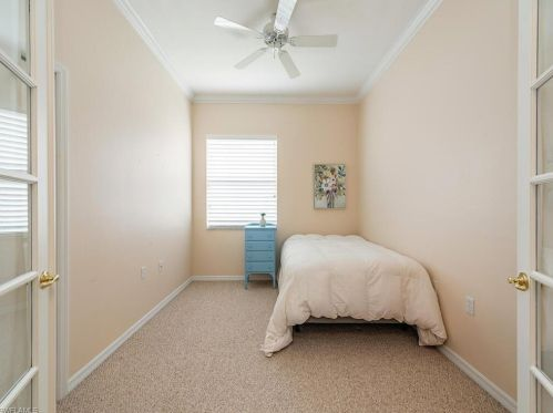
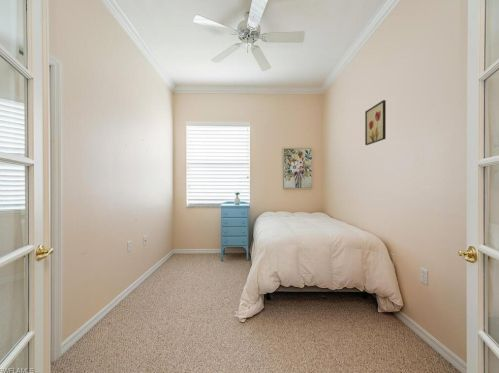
+ wall art (375, 124)
